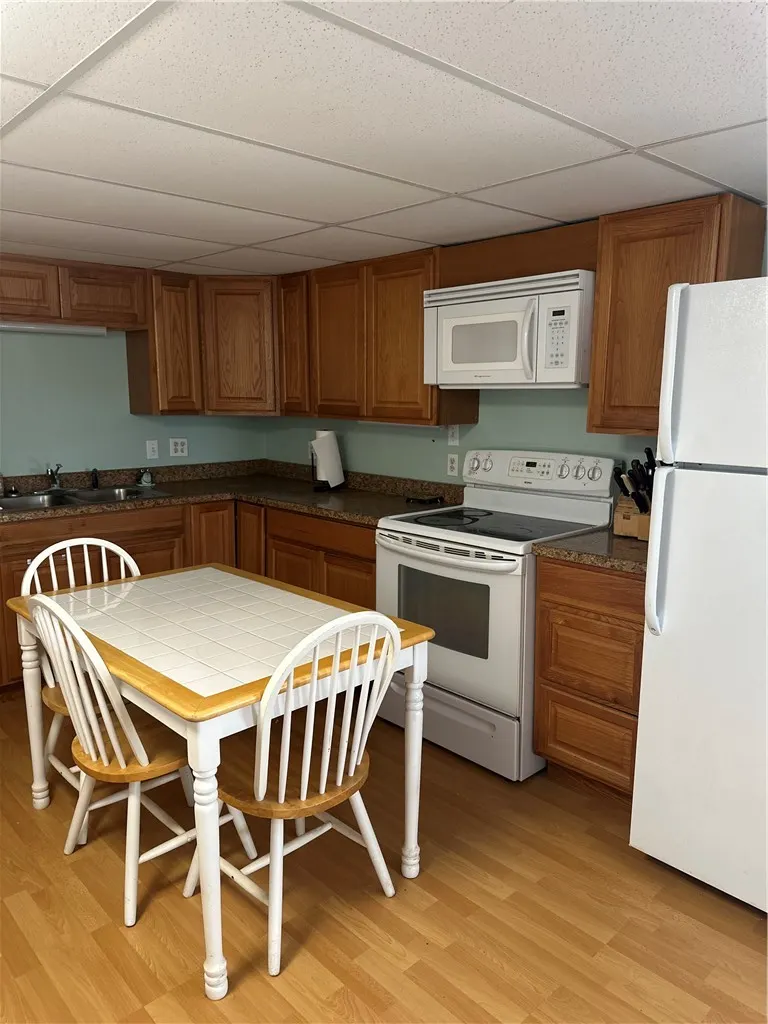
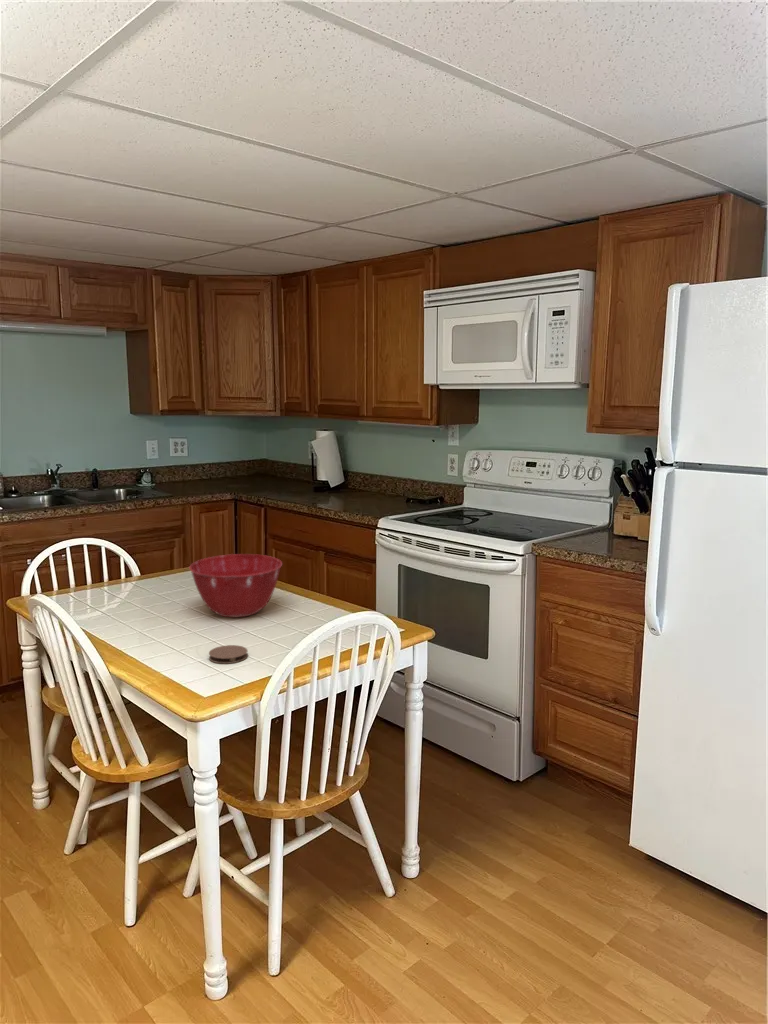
+ mixing bowl (236, 587)
+ coaster (228, 654)
